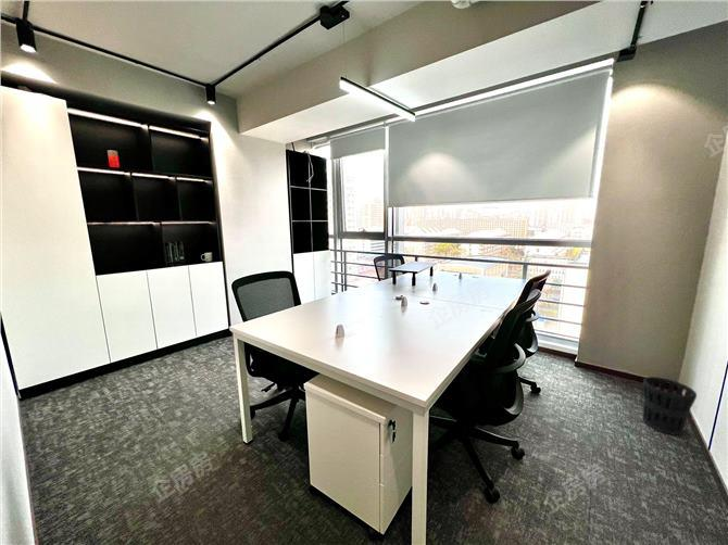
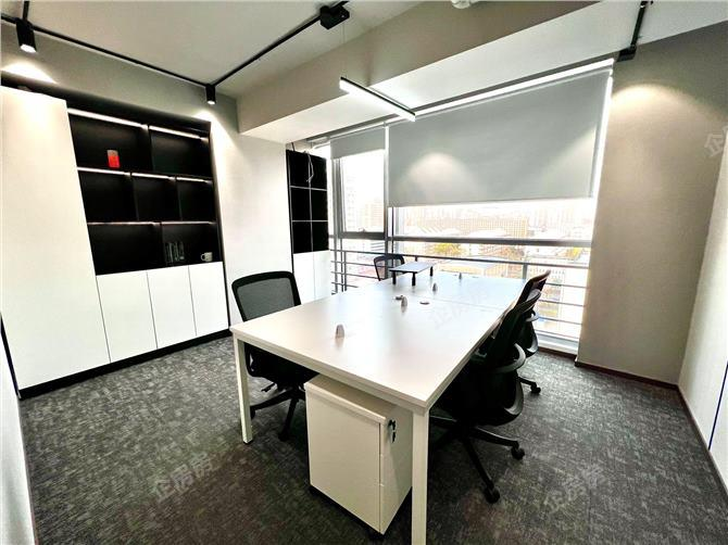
- wastebasket (665, 405)
